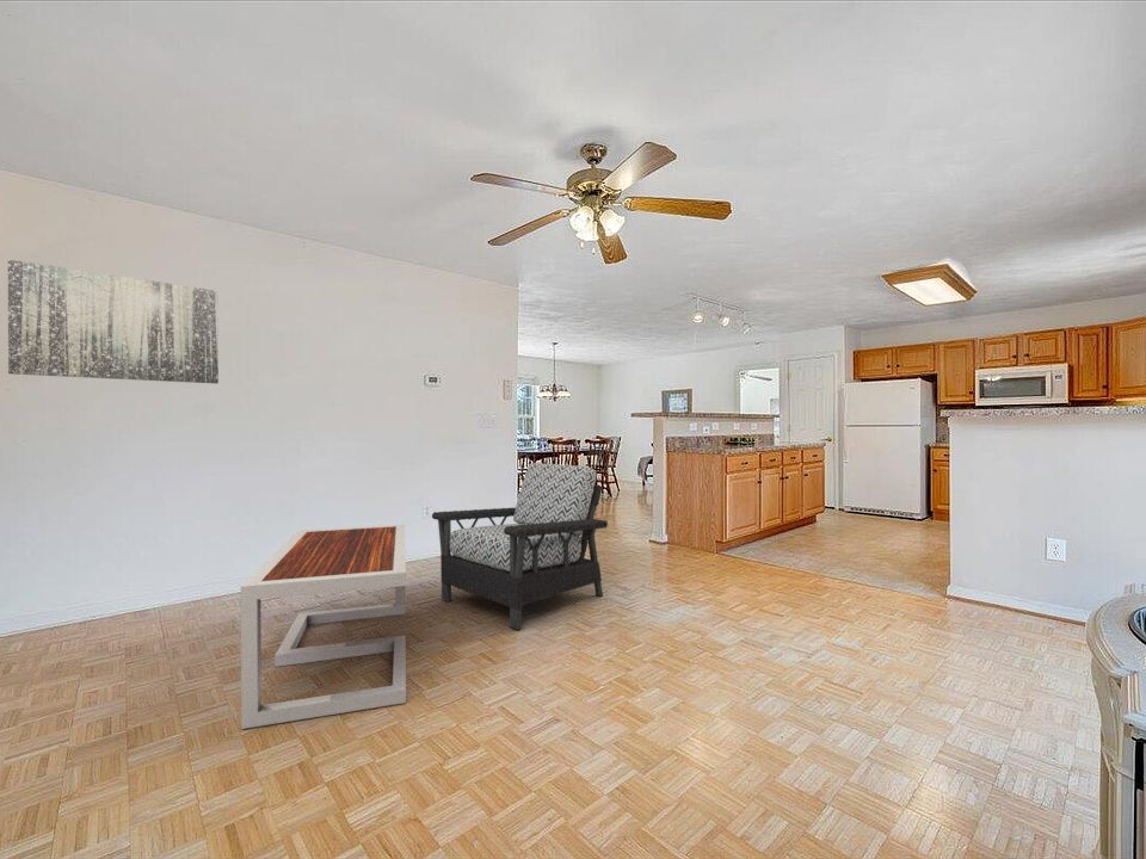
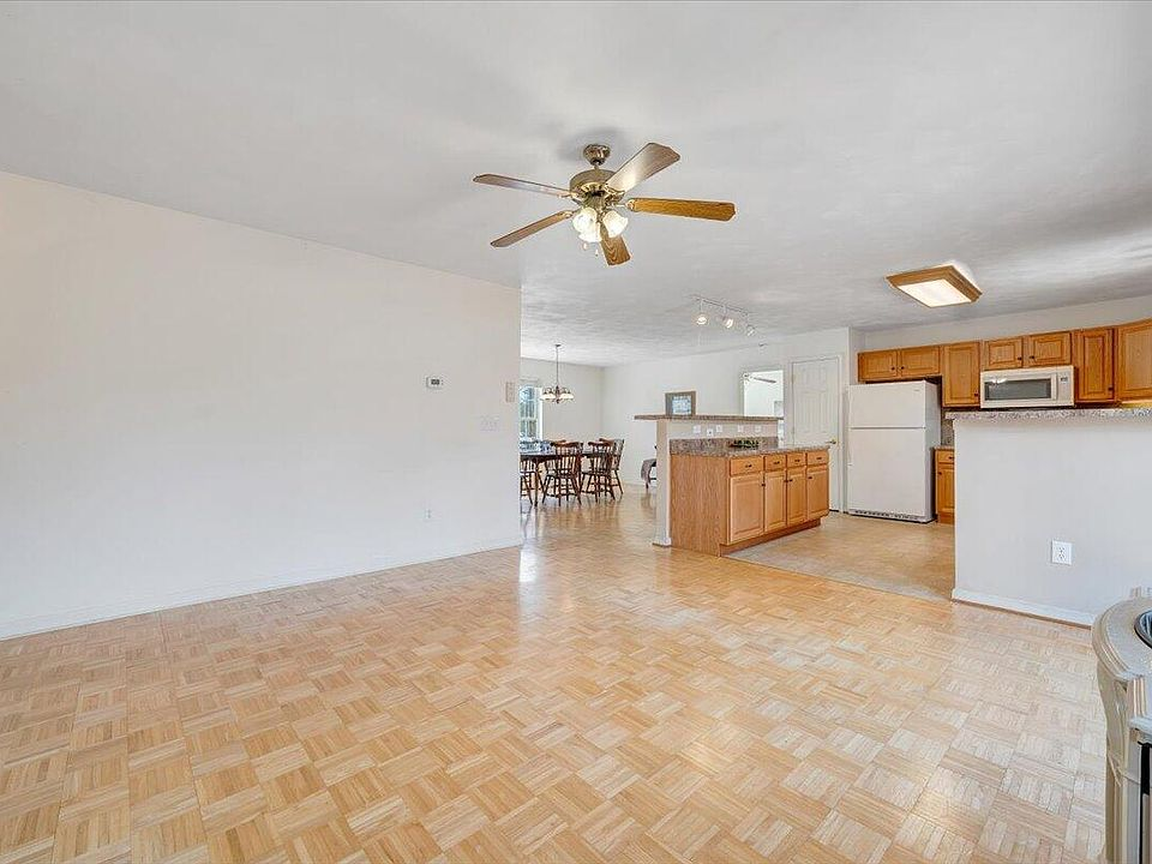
- armchair (524, 532)
- wall art (123, 328)
- coffee table (343, 608)
